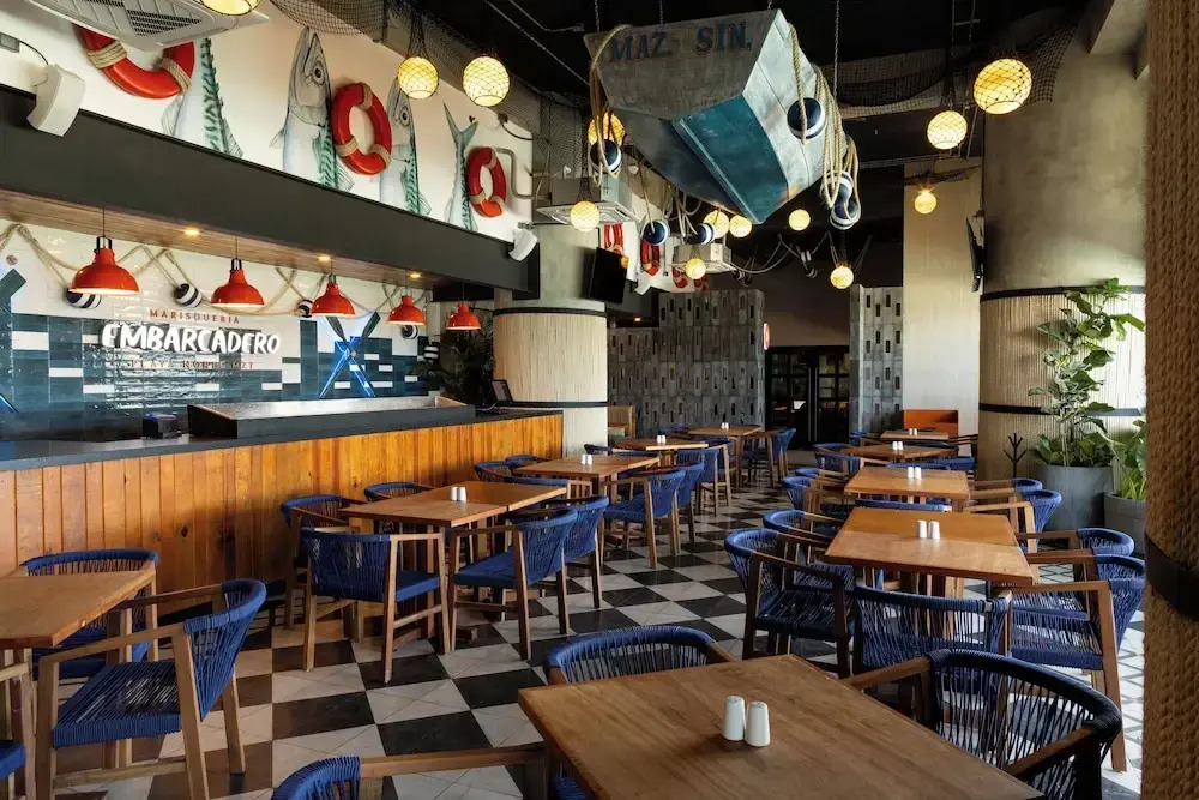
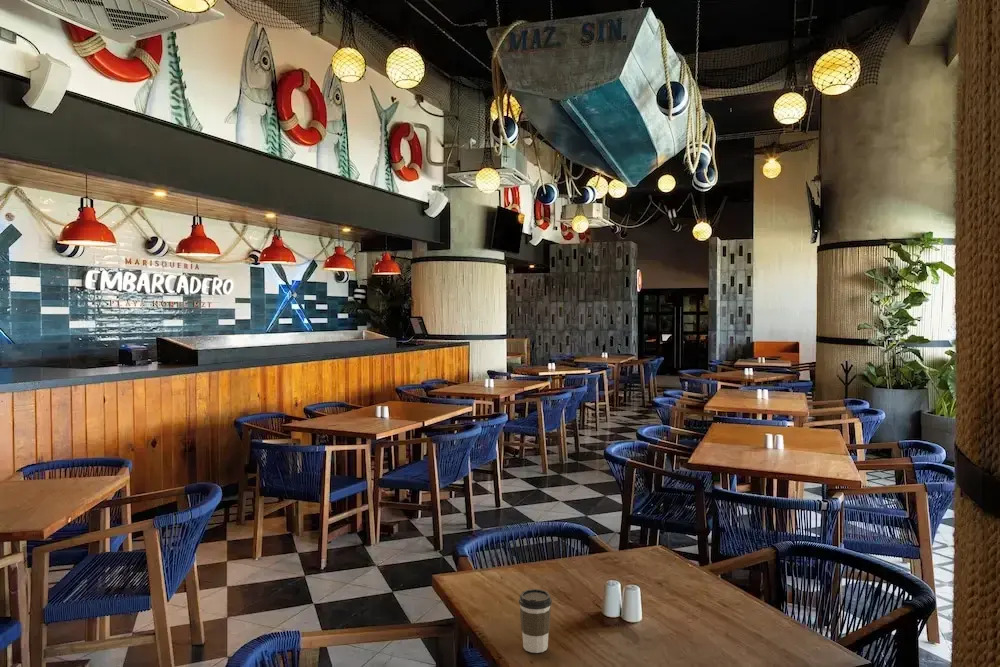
+ coffee cup (535, 620)
